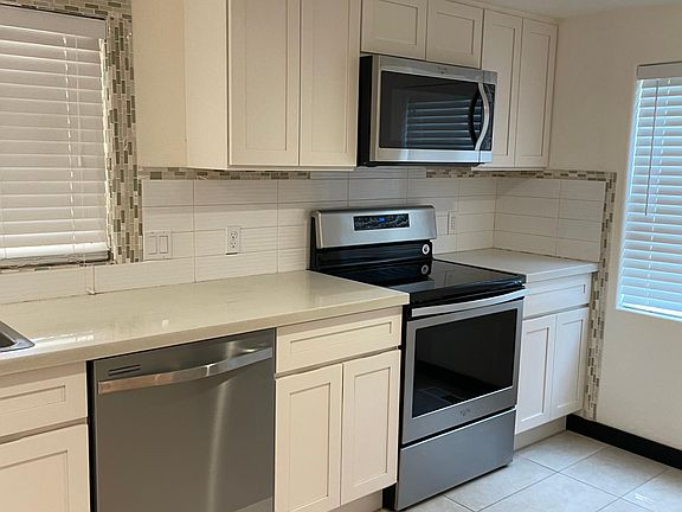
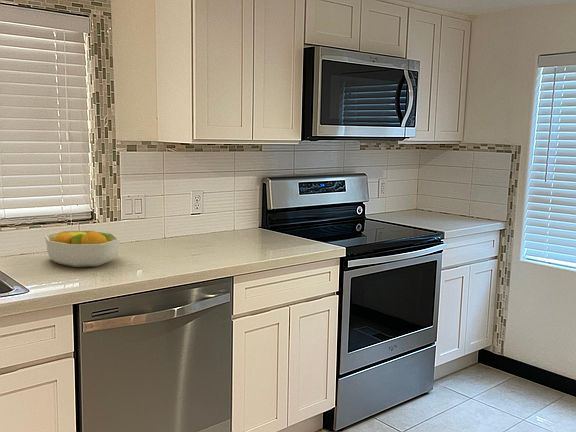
+ fruit bowl (81, 243)
